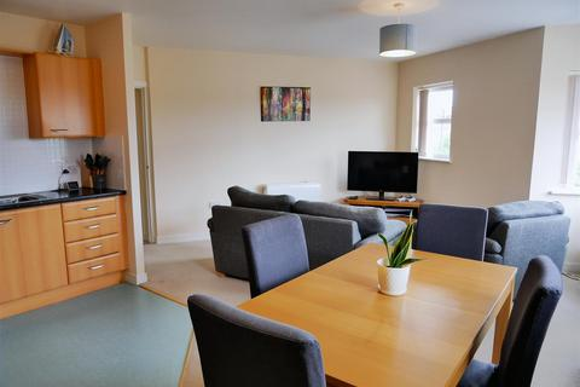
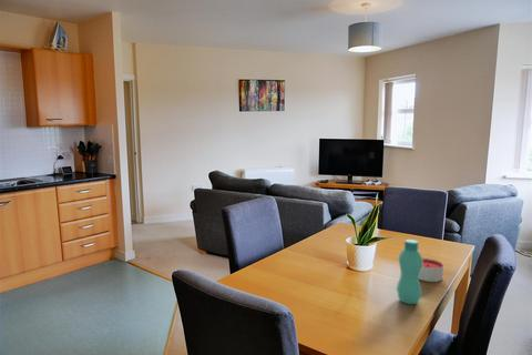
+ candle (427, 268)
+ bottle (409, 271)
